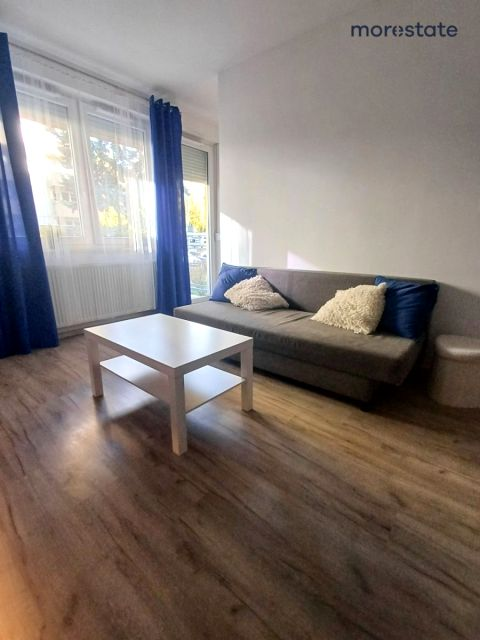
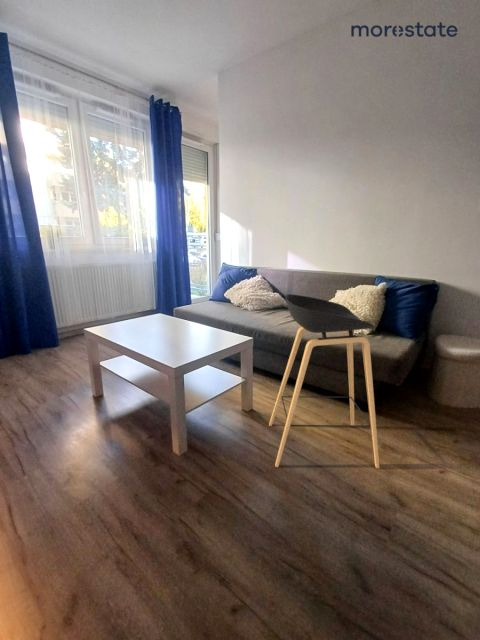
+ stool (305, 371)
